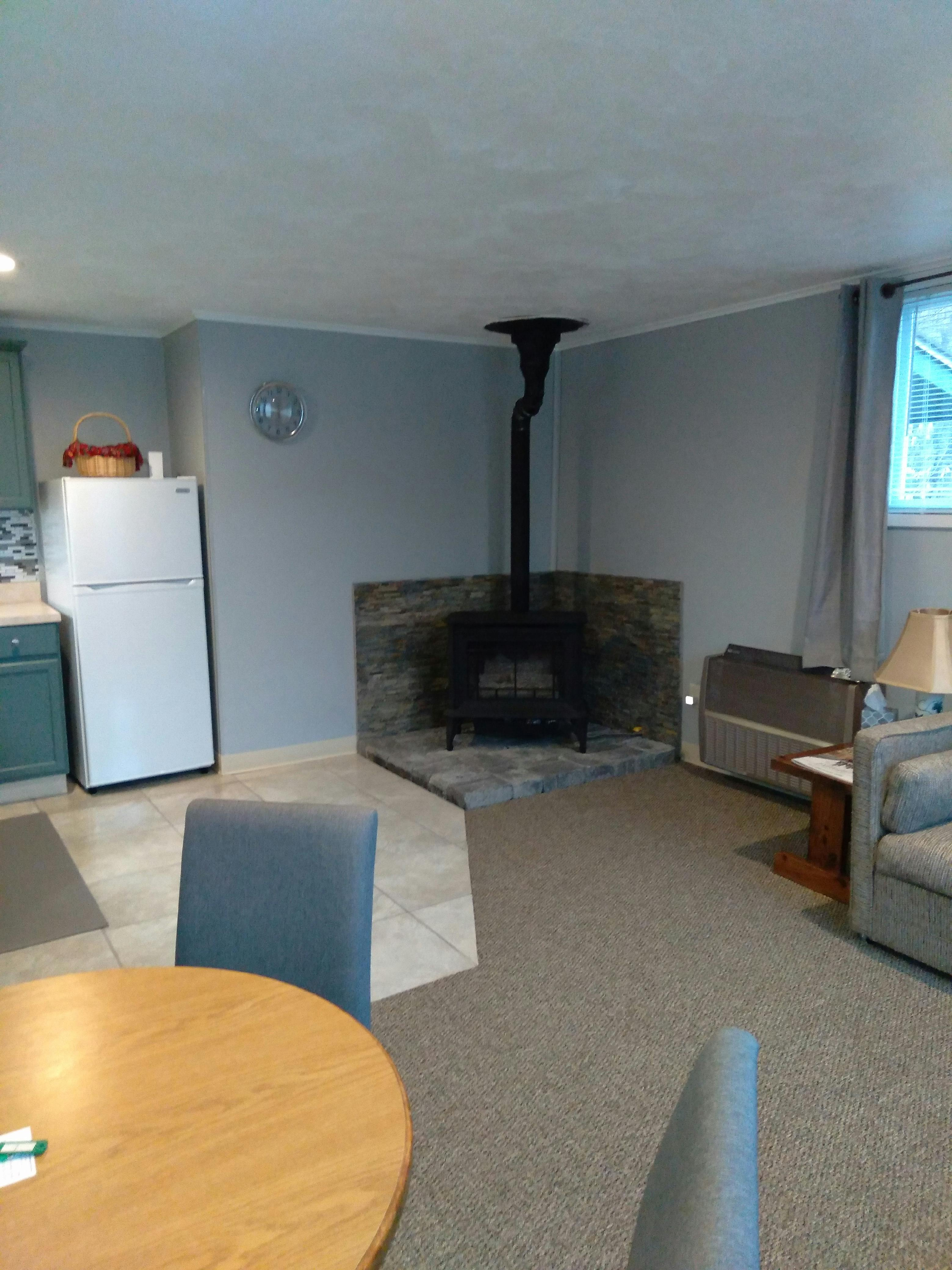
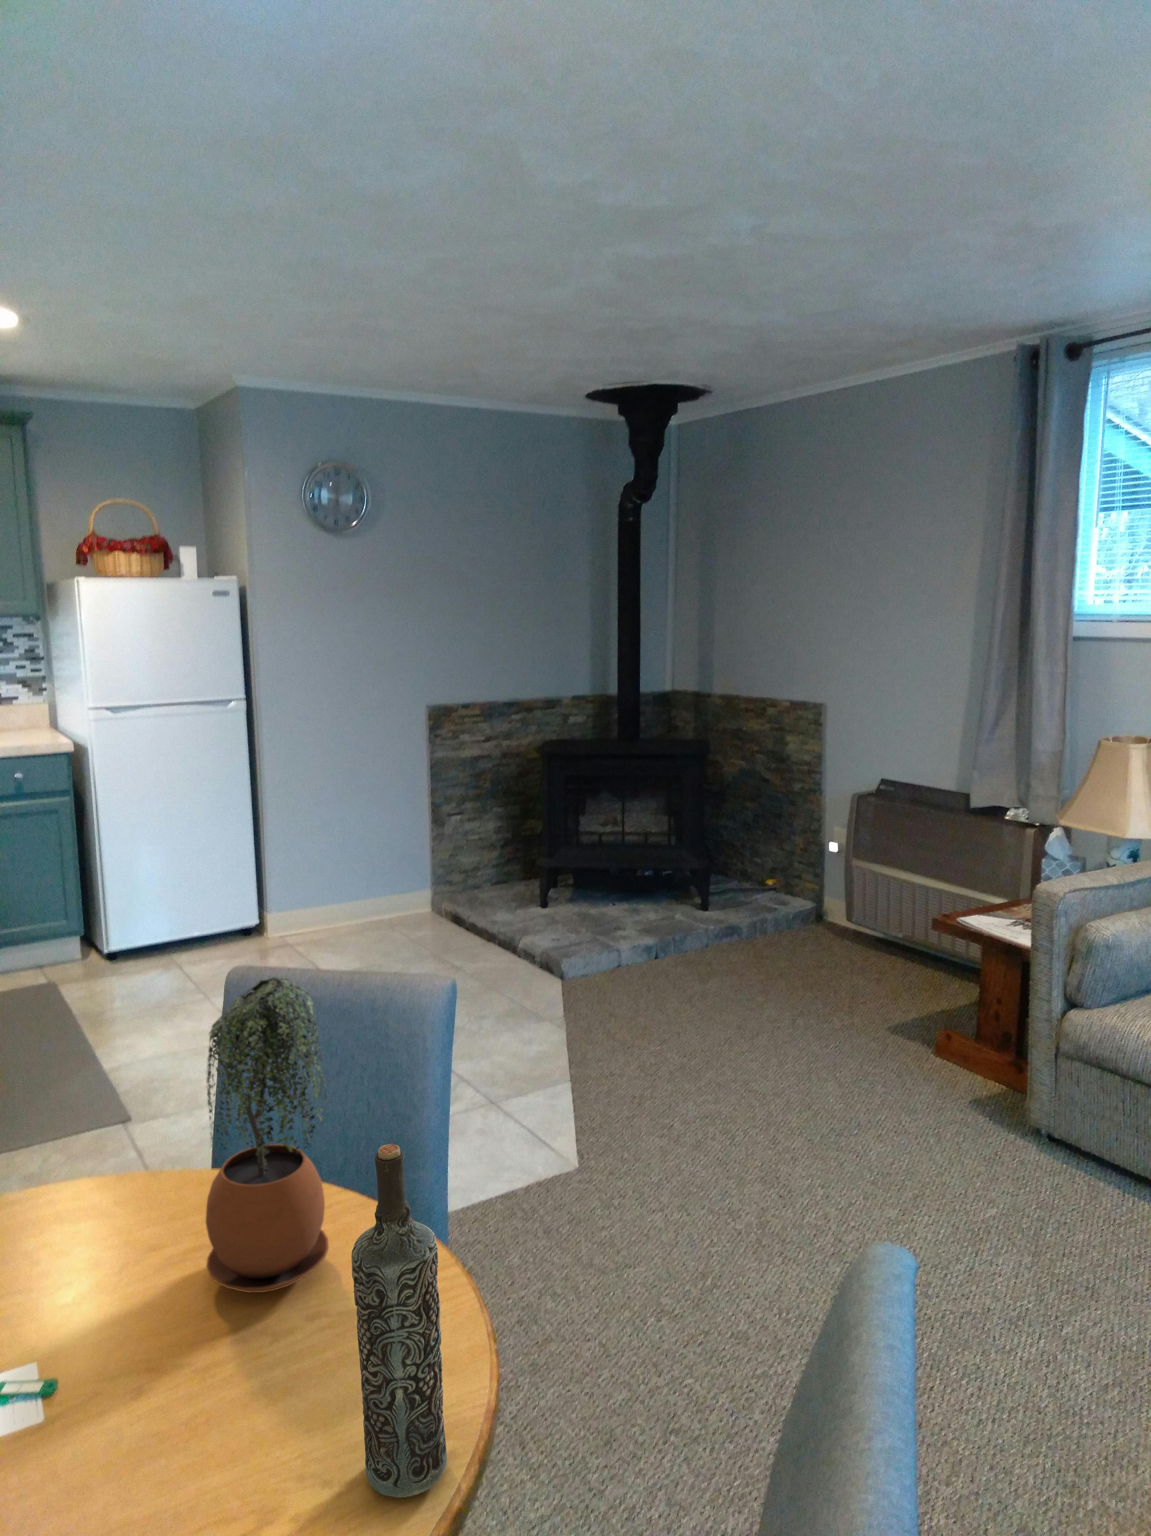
+ potted plant (272, 1127)
+ bottle (398, 1313)
